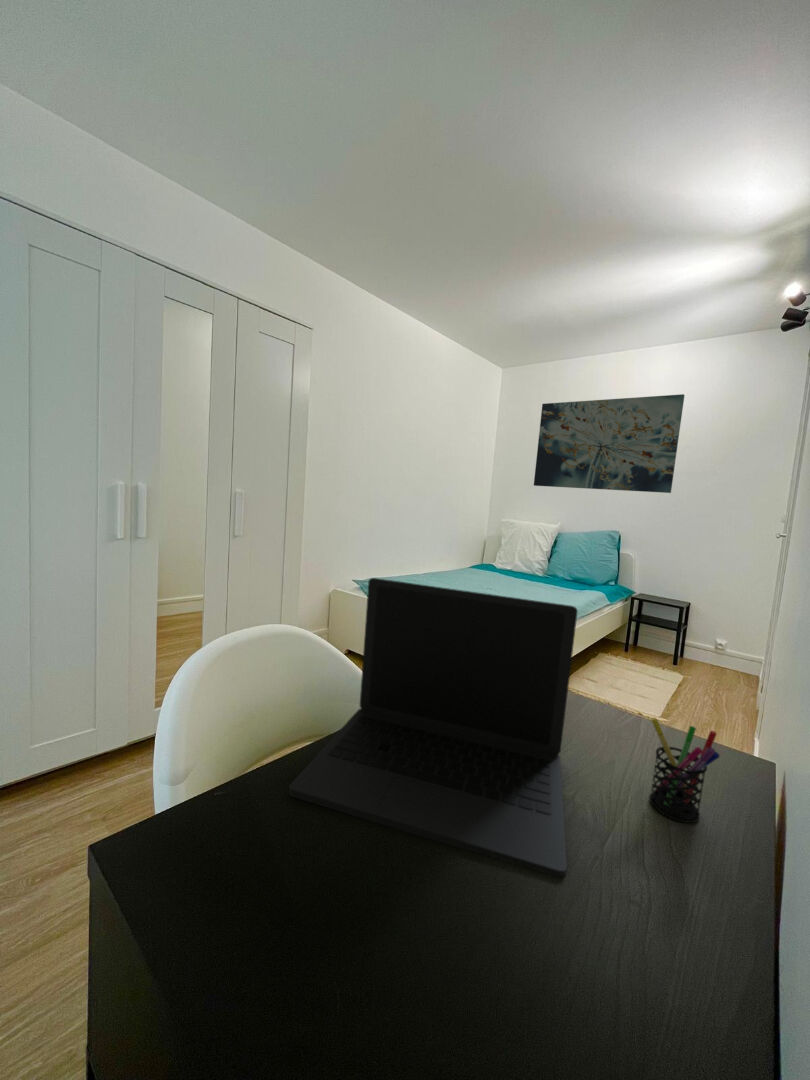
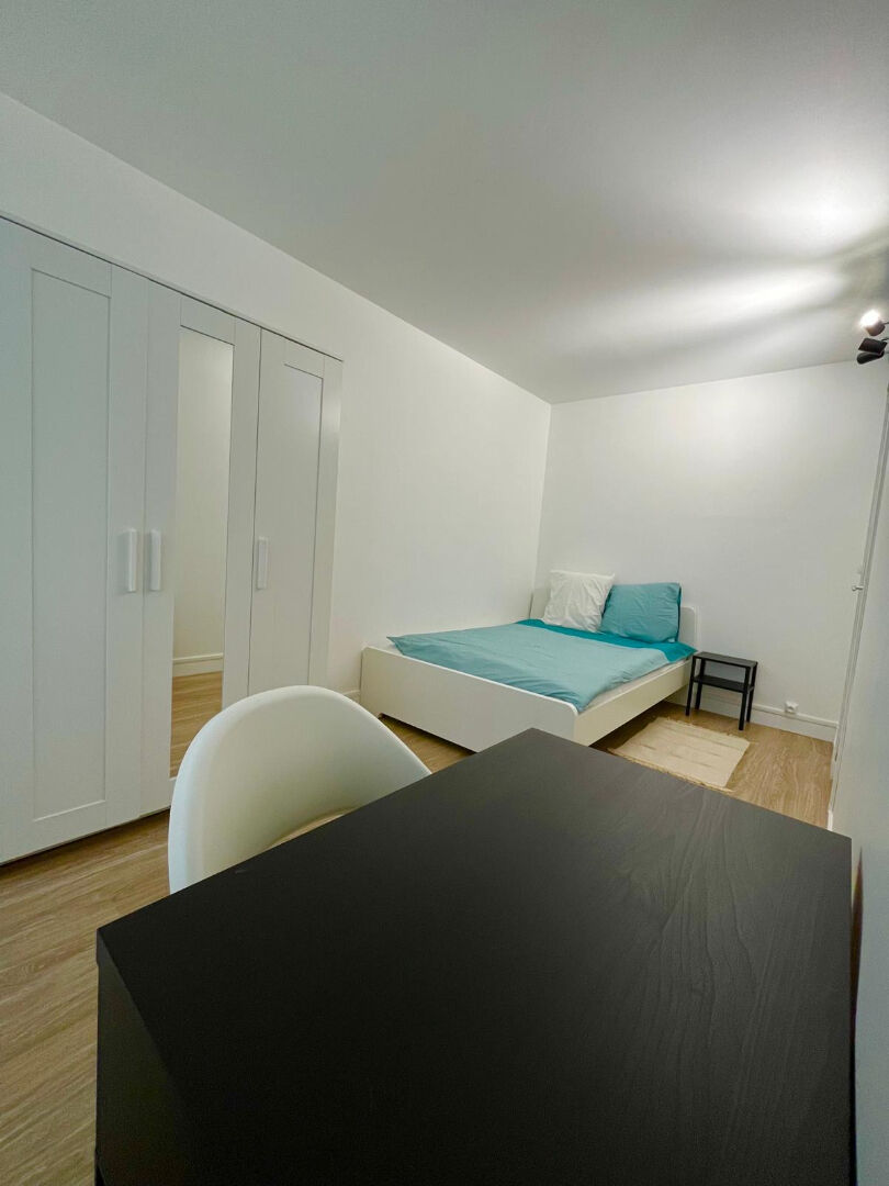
- pen holder (684, 764)
- wall art (601, 444)
- laptop (444, 693)
